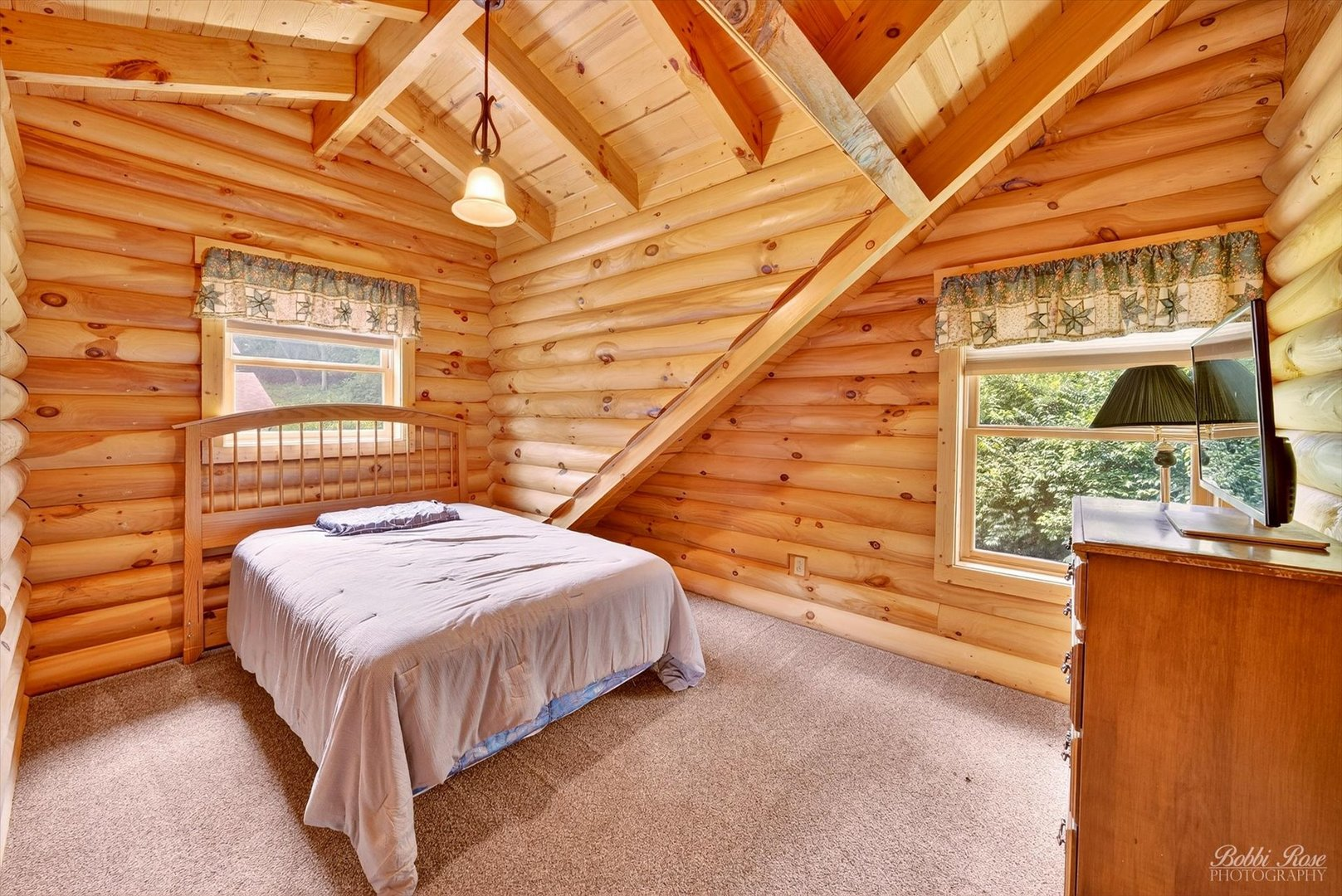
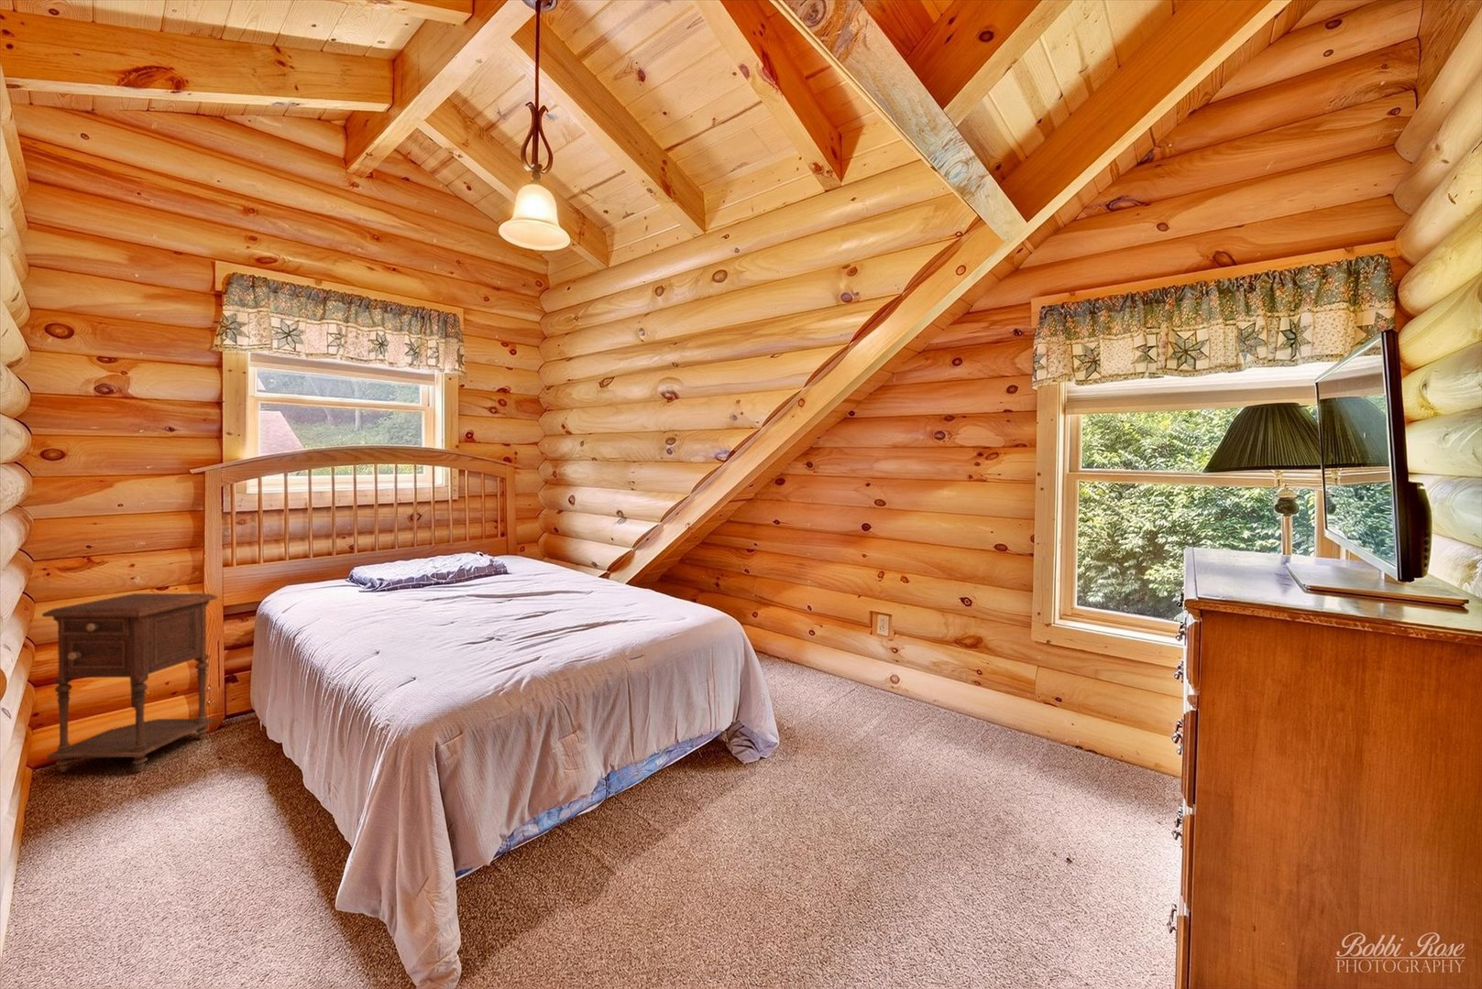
+ nightstand (137, 677)
